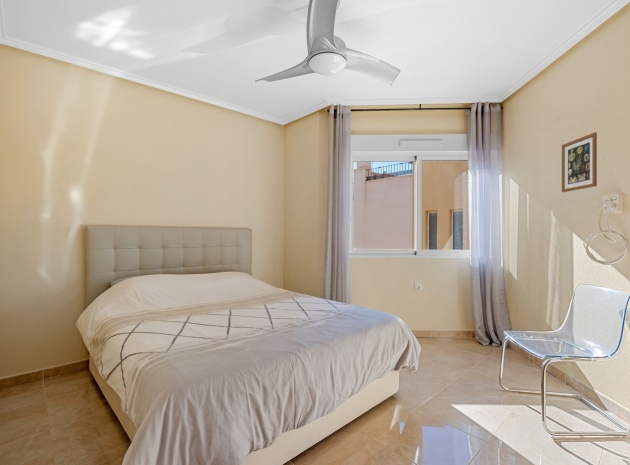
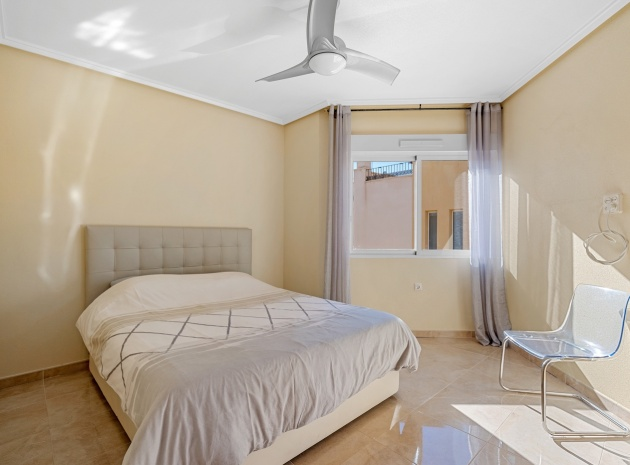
- wall art (578, 164)
